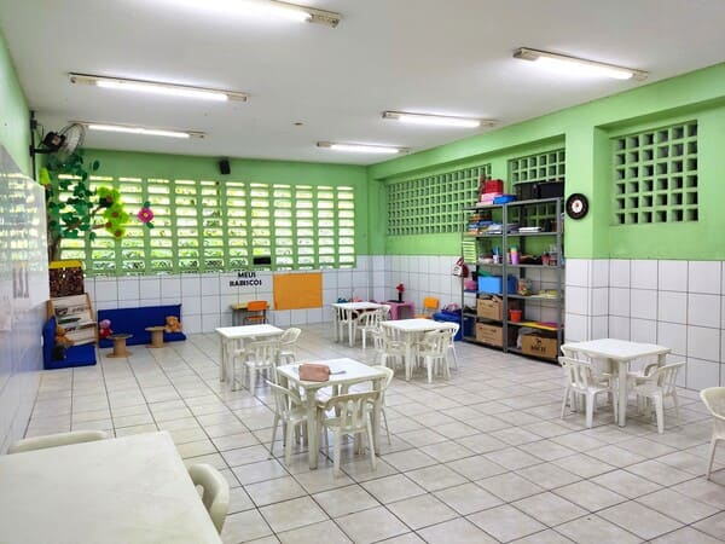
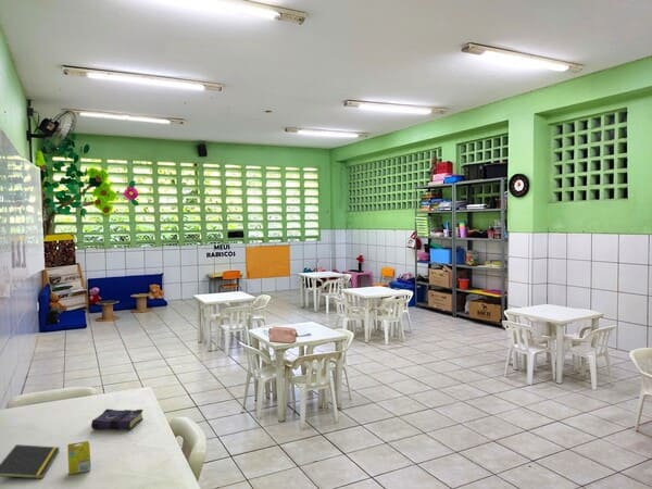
+ crayon box (79, 455)
+ notepad (28, 461)
+ book (117, 419)
